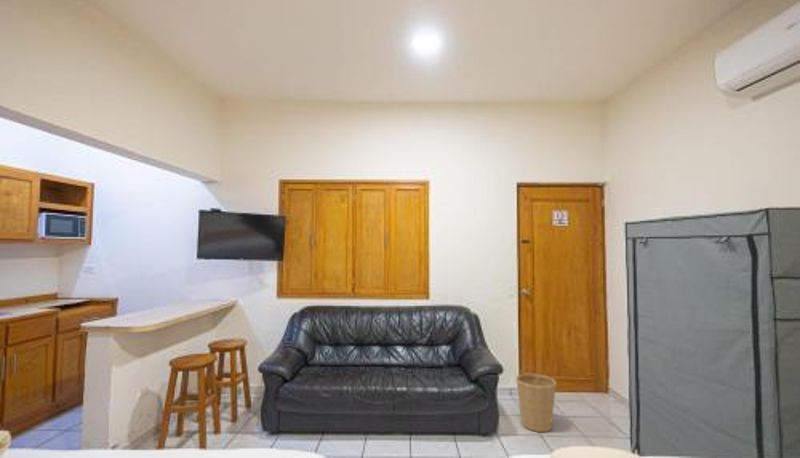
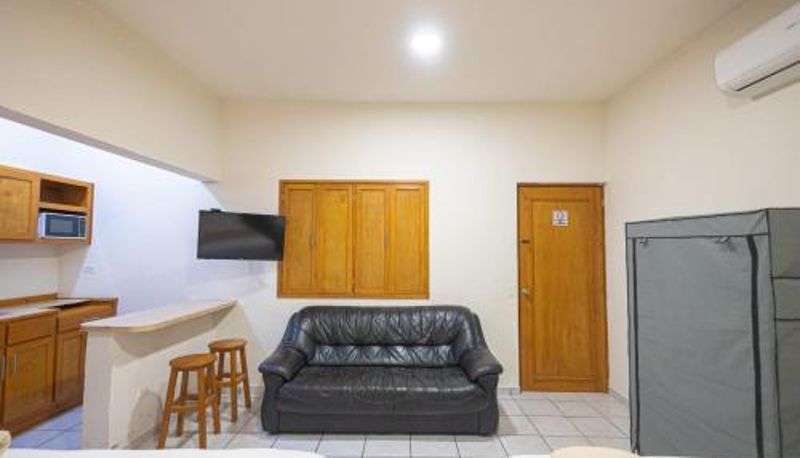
- basket (536, 397)
